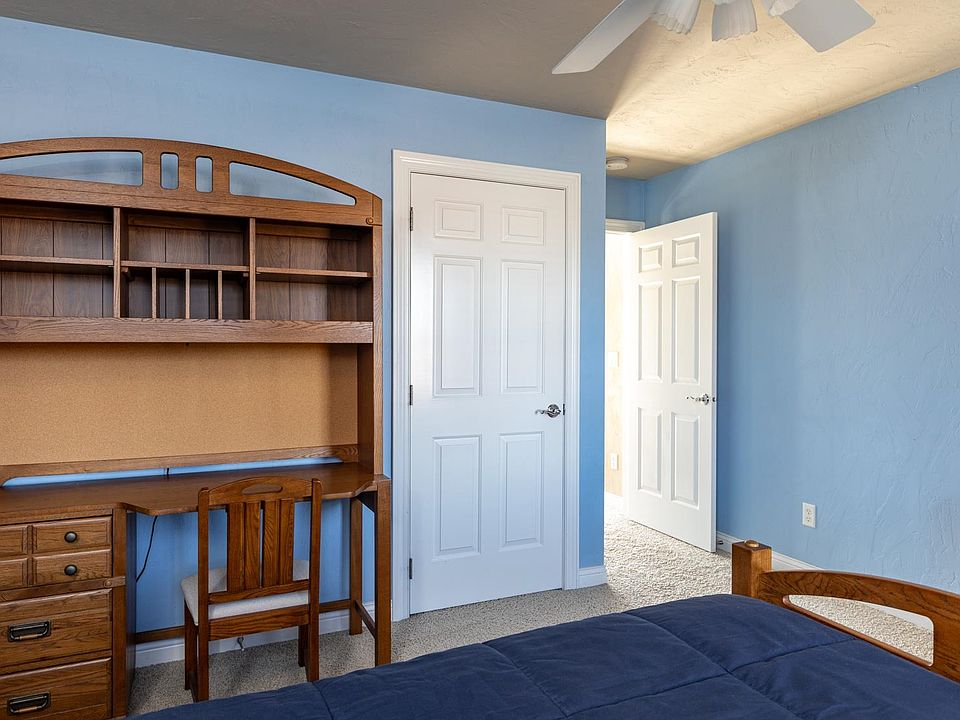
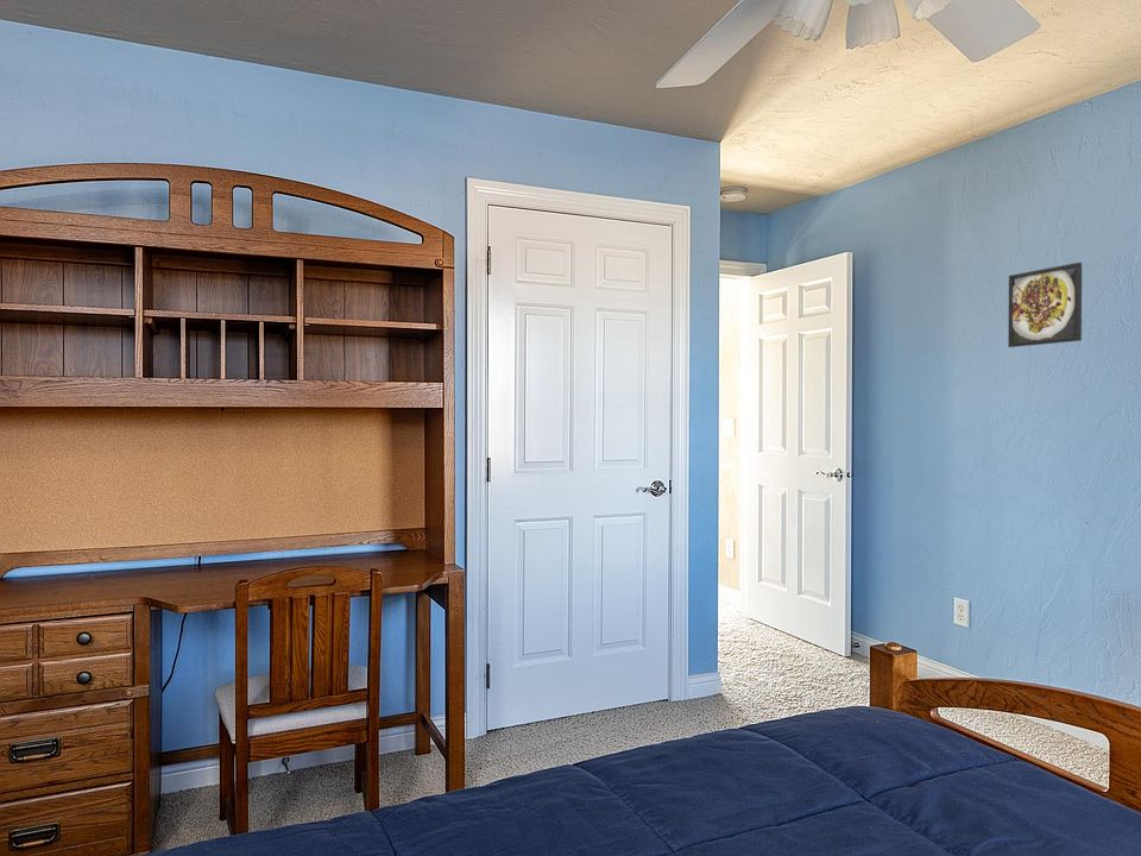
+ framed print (1044, 306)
